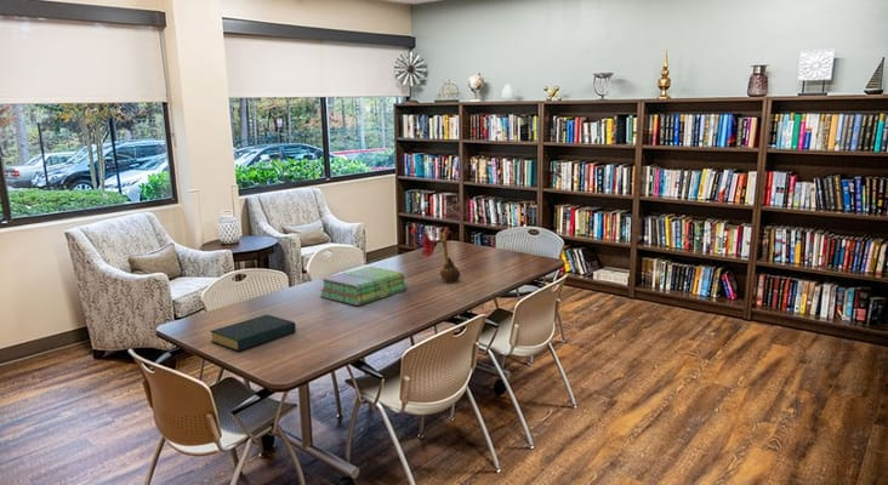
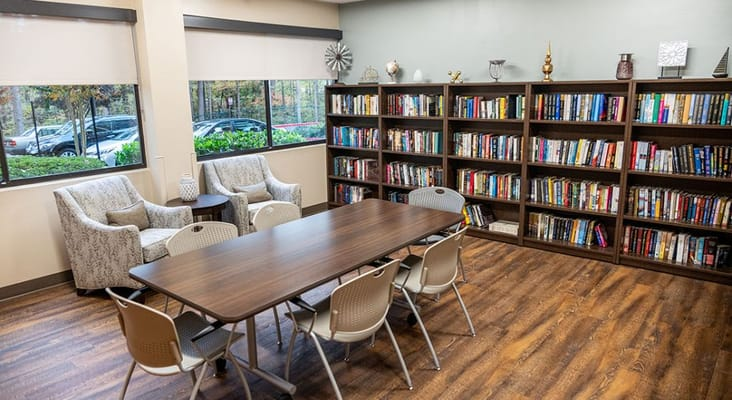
- flower (444, 253)
- stack of books (364, 284)
- hardback book (254, 331)
